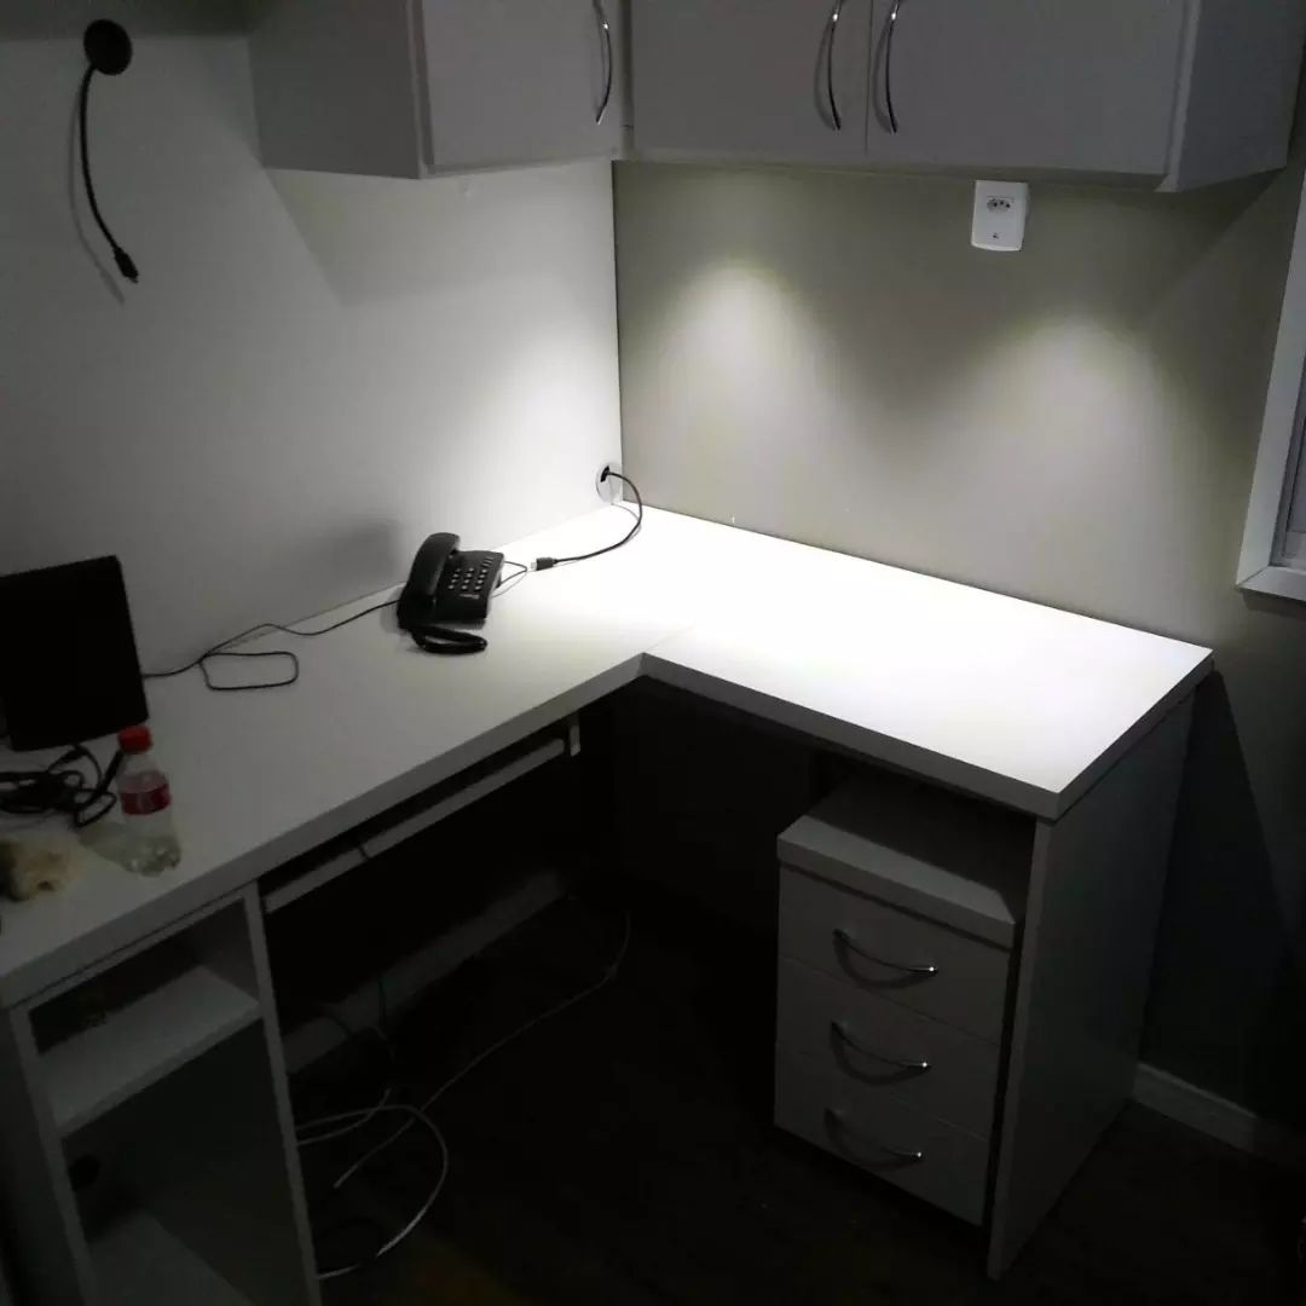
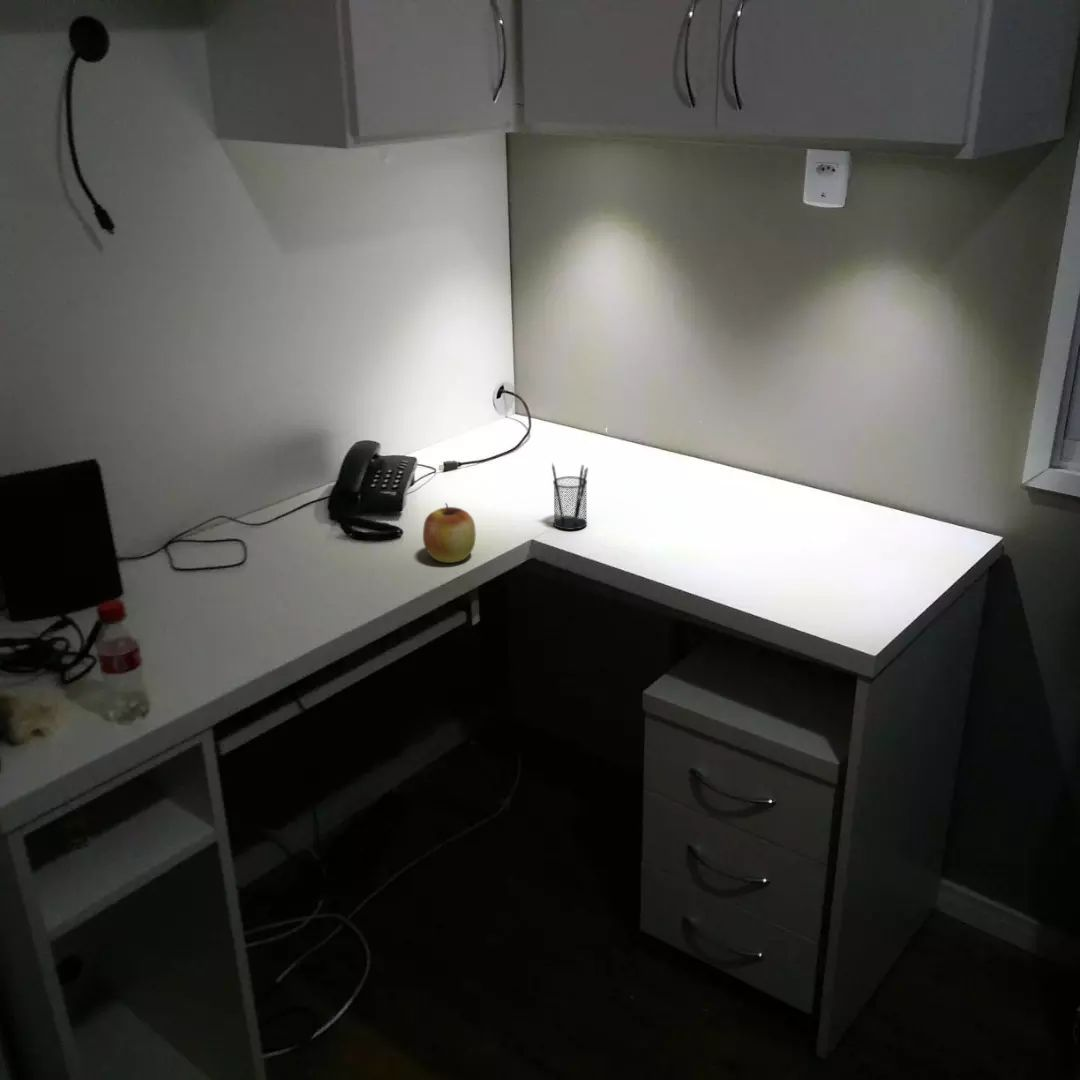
+ pencil holder (570, 492)
+ apple (449, 530)
